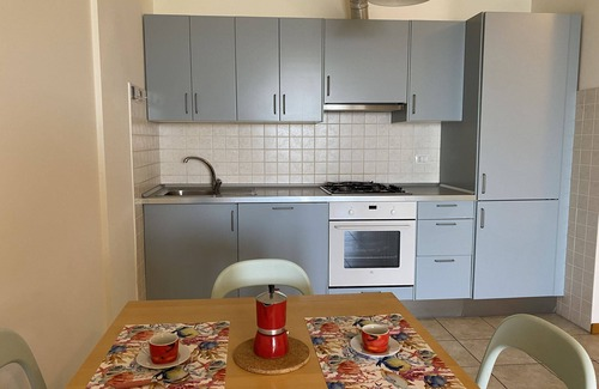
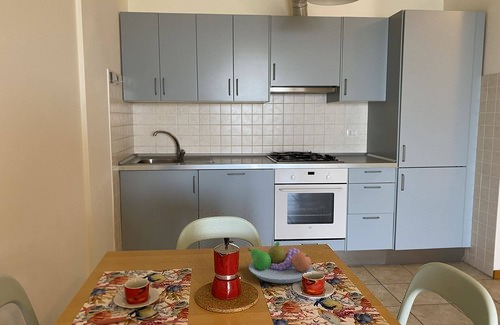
+ fruit bowl (278, 260)
